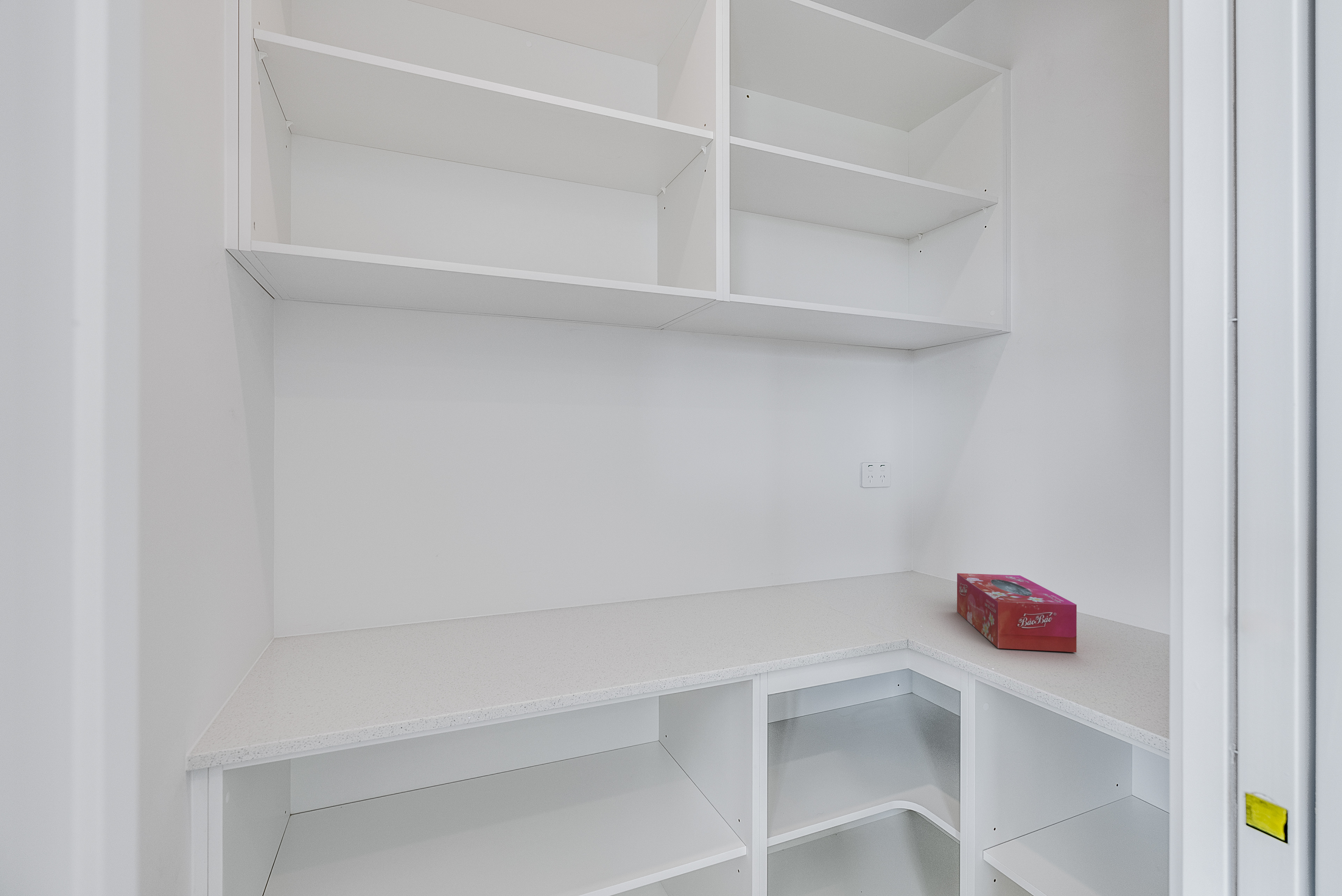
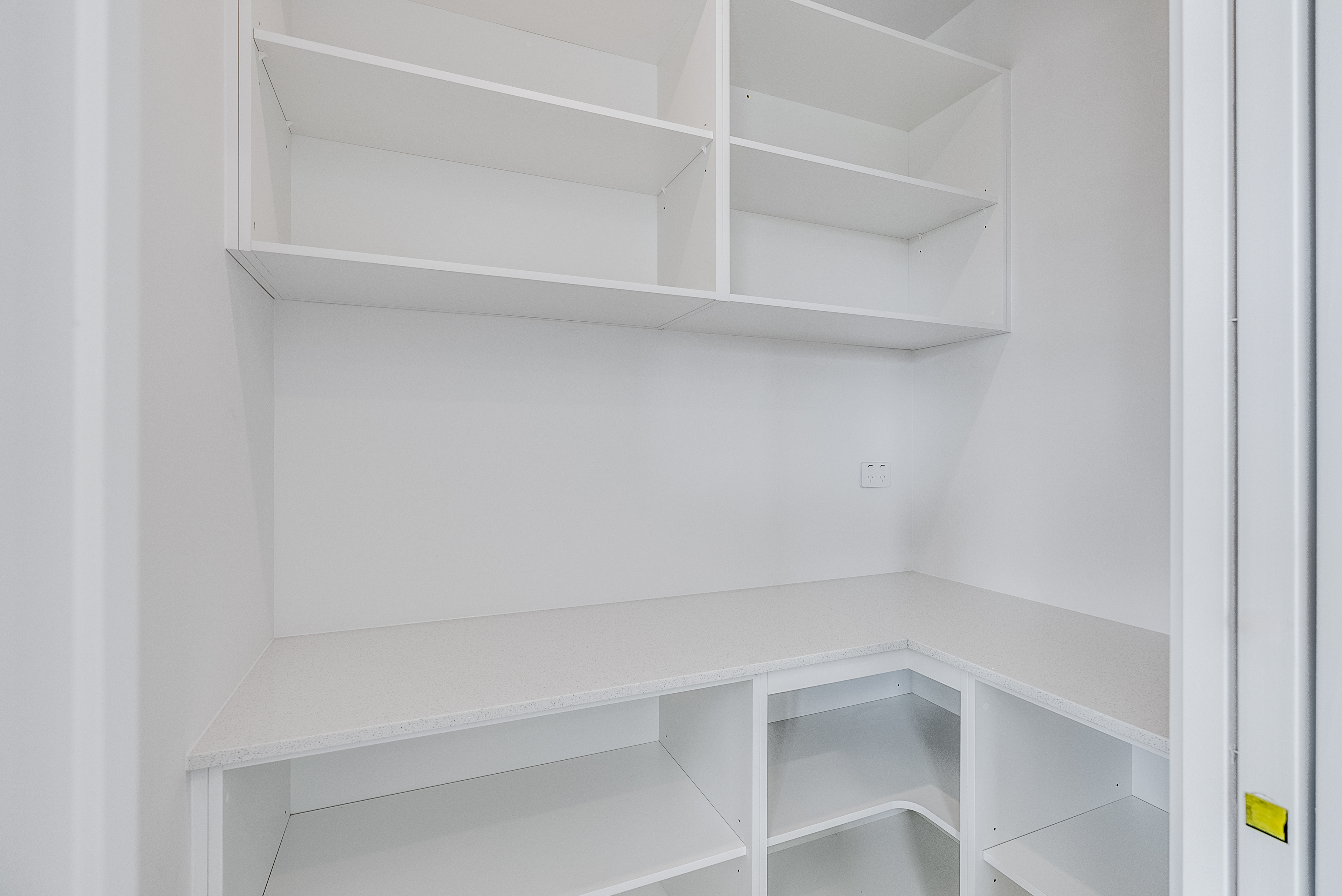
- tissue box (1010, 608)
